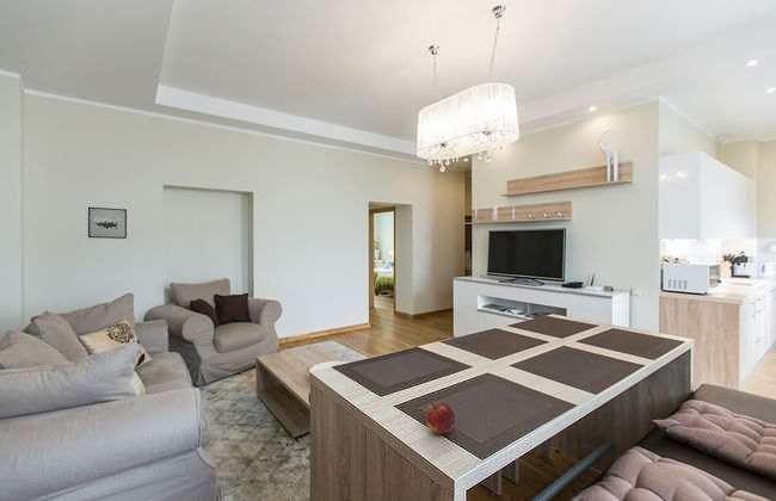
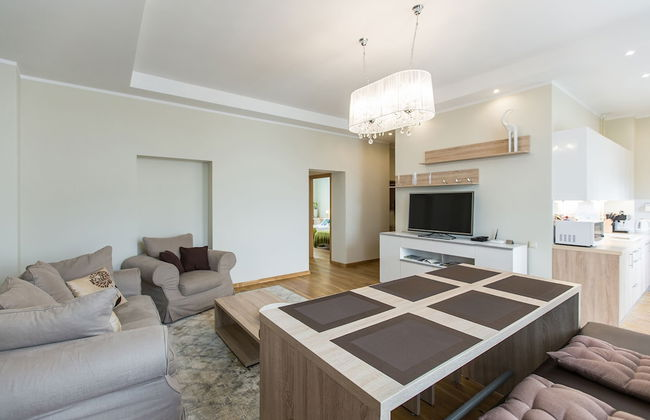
- apple (439, 418)
- wall art (107, 223)
